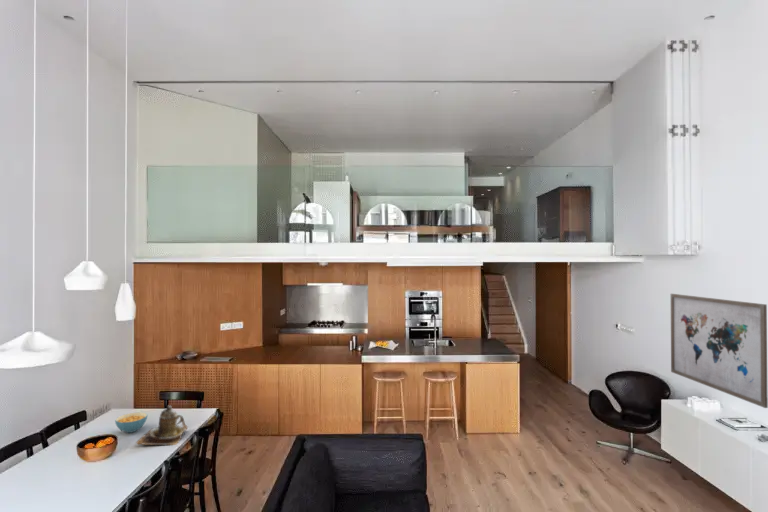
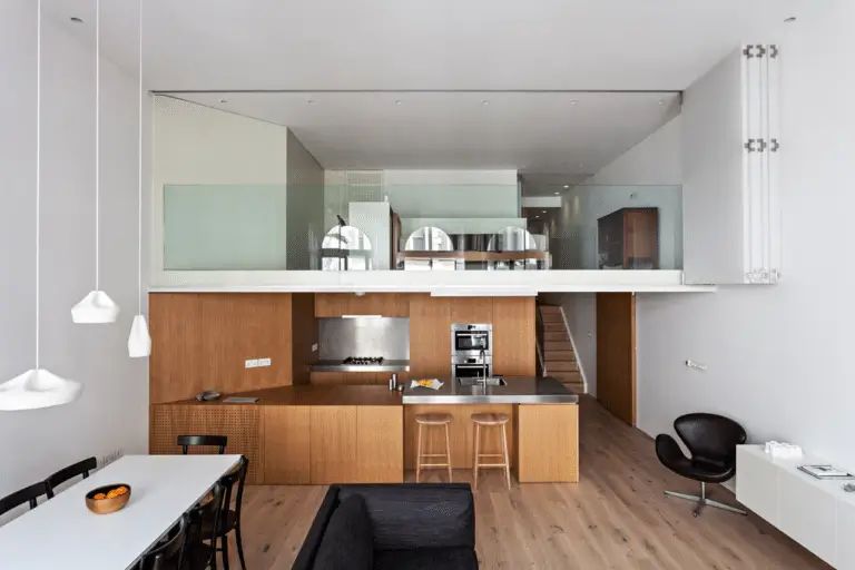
- teapot (163, 422)
- cereal bowl (131, 424)
- wall art (712, 342)
